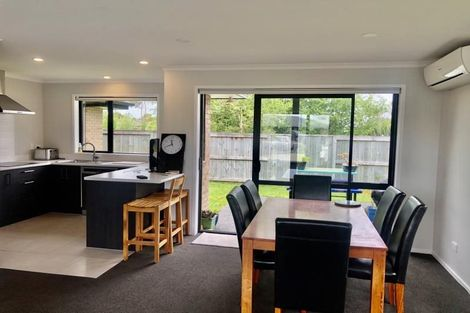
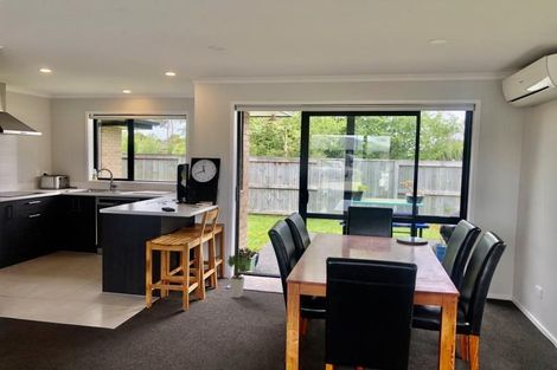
+ house plant (233, 271)
